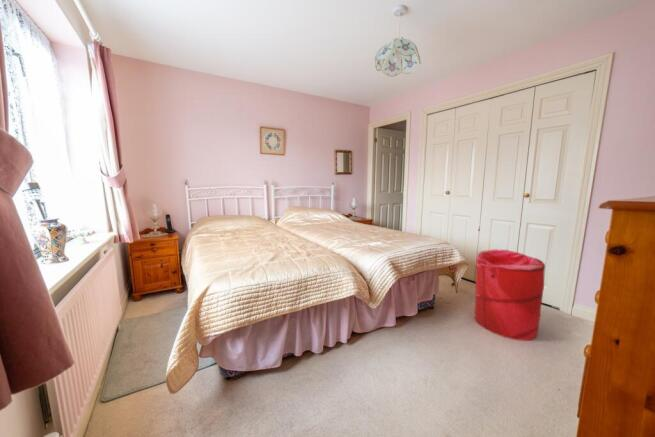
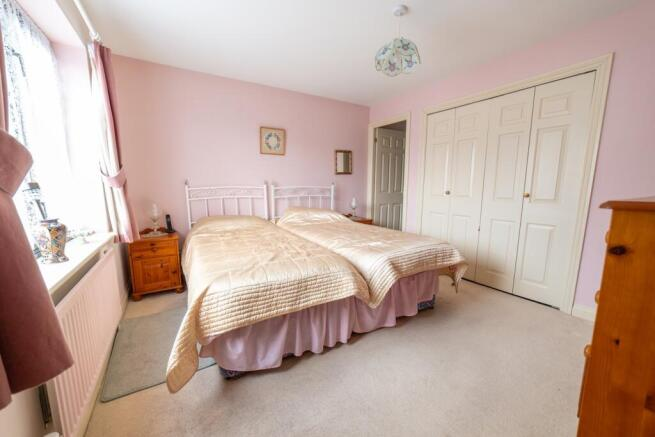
- laundry hamper (506, 290)
